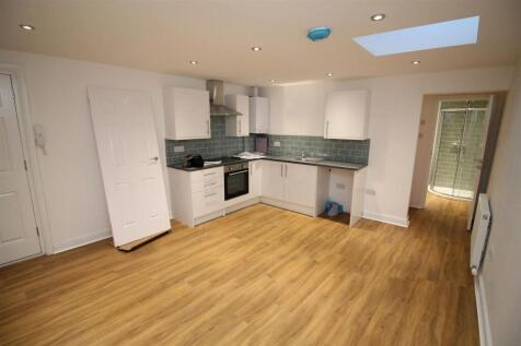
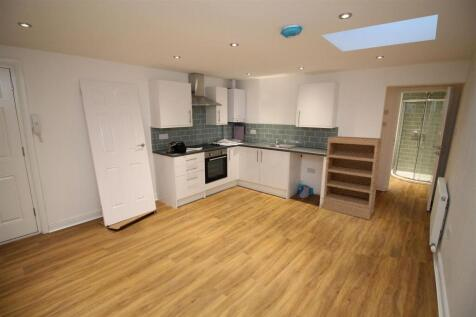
+ bookcase (350, 174)
